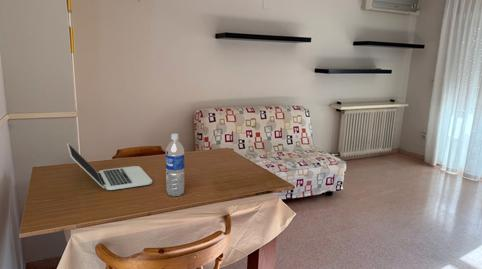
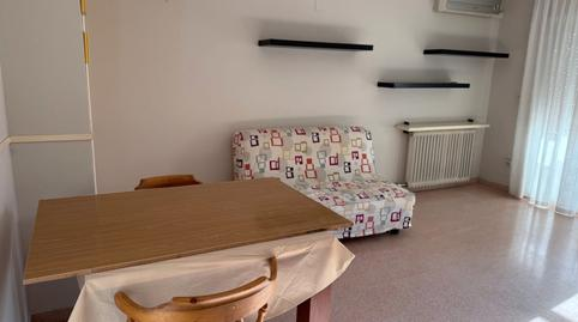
- water bottle (175, 164)
- laptop (109, 169)
